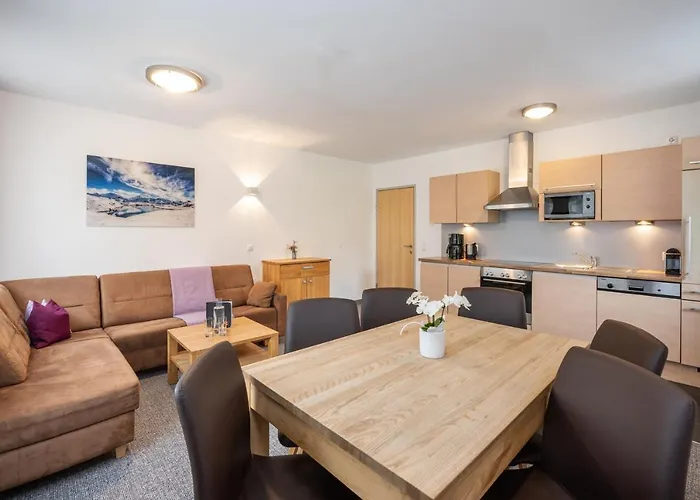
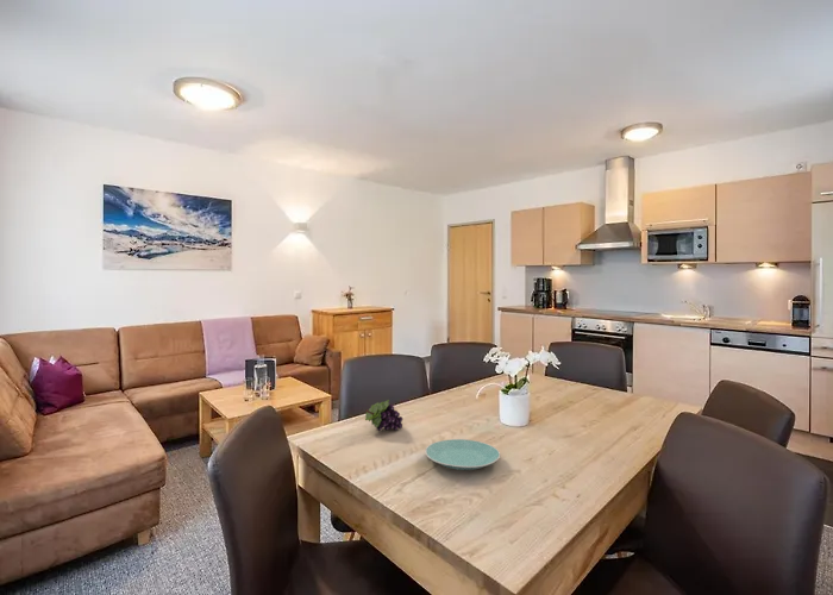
+ plate (462, 456)
+ fruit (383, 414)
